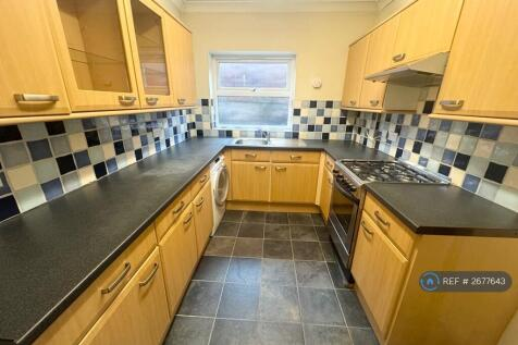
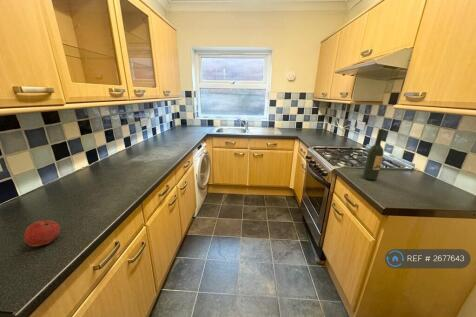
+ apple (42, 232)
+ wine bottle (375, 154)
